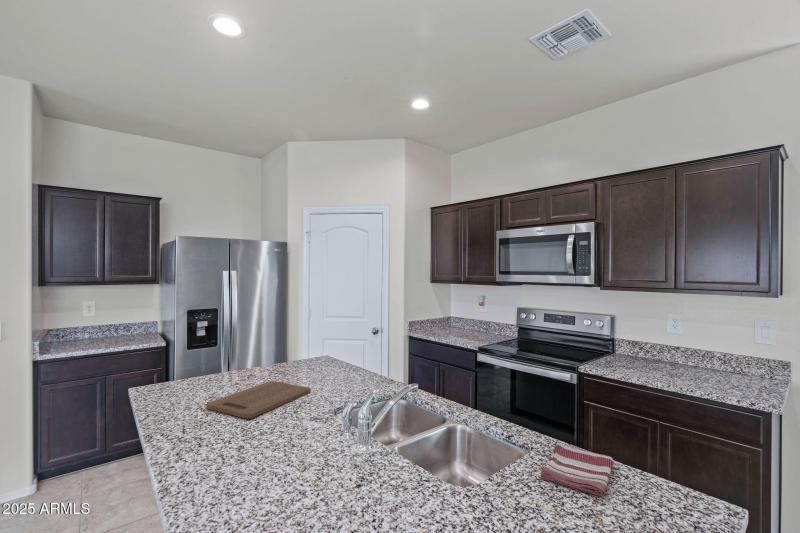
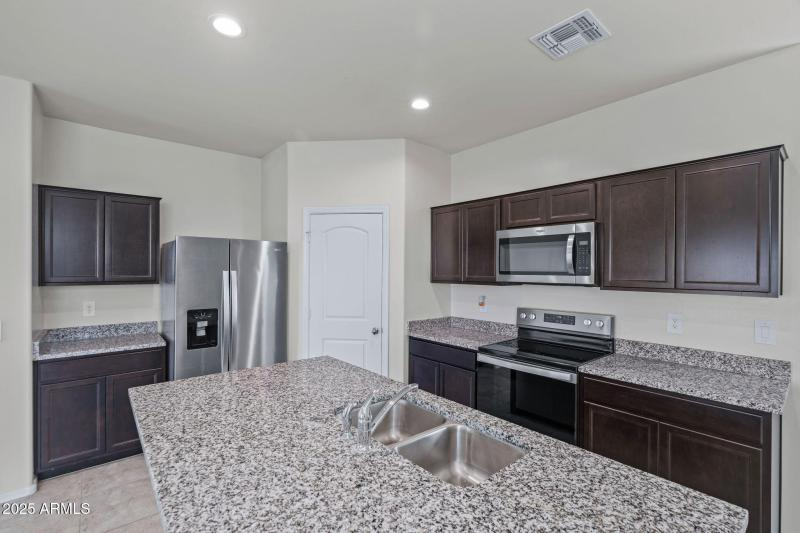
- dish towel (578, 466)
- cutting board (261, 397)
